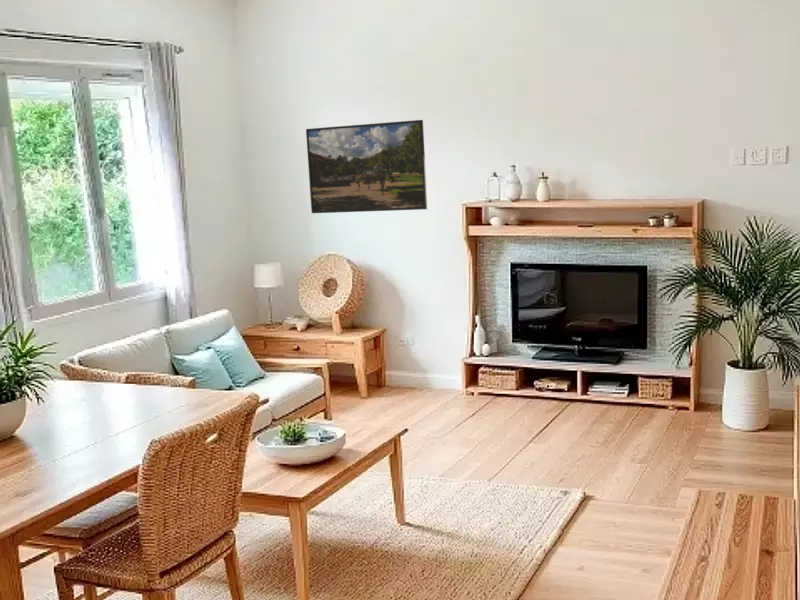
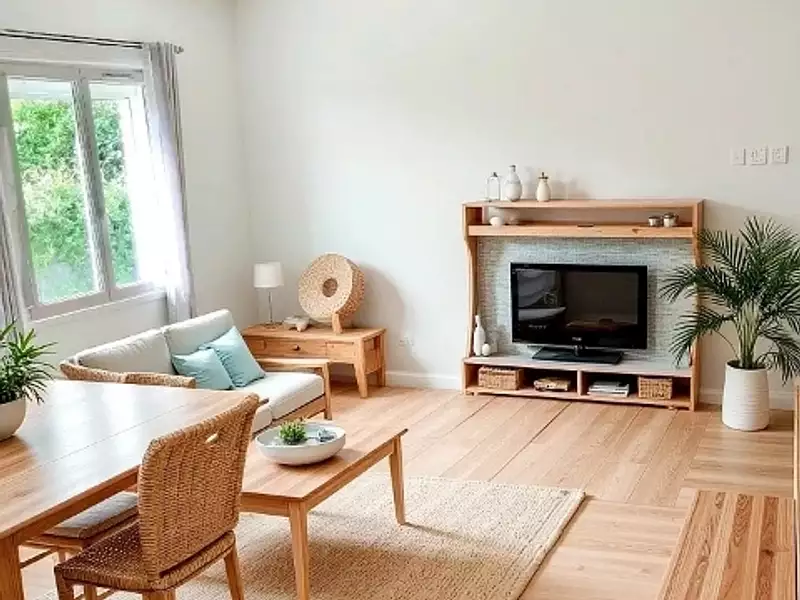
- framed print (365, 168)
